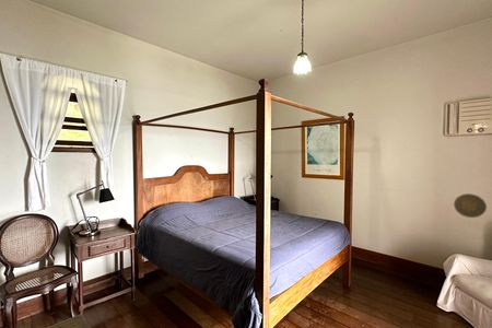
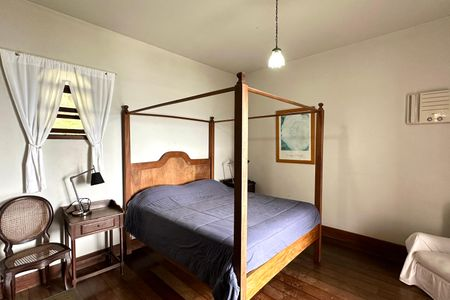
- decorative plate (469, 206)
